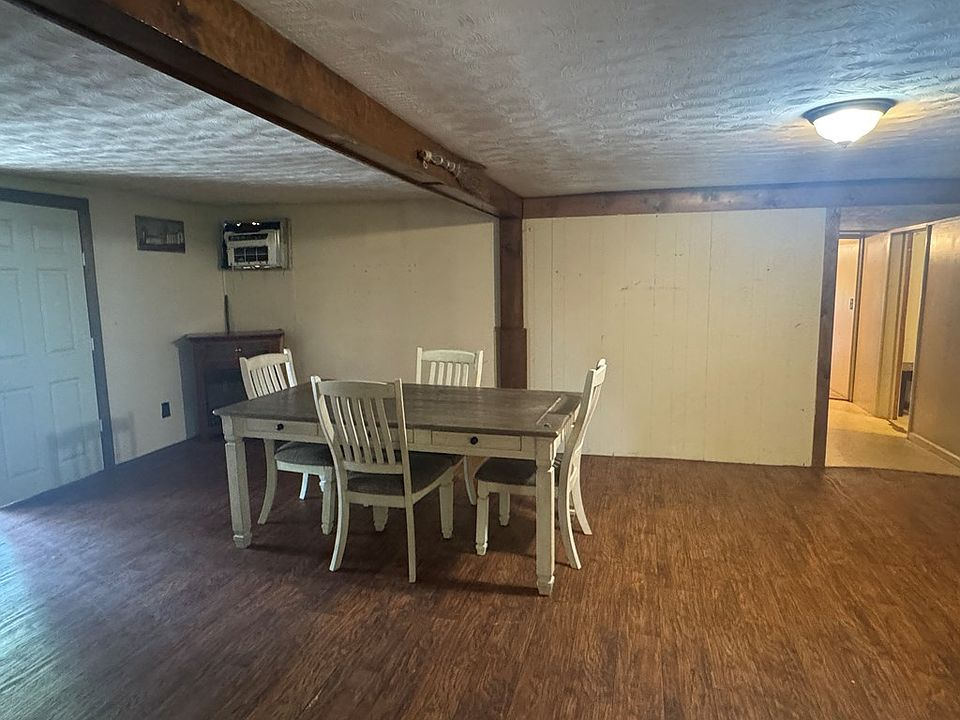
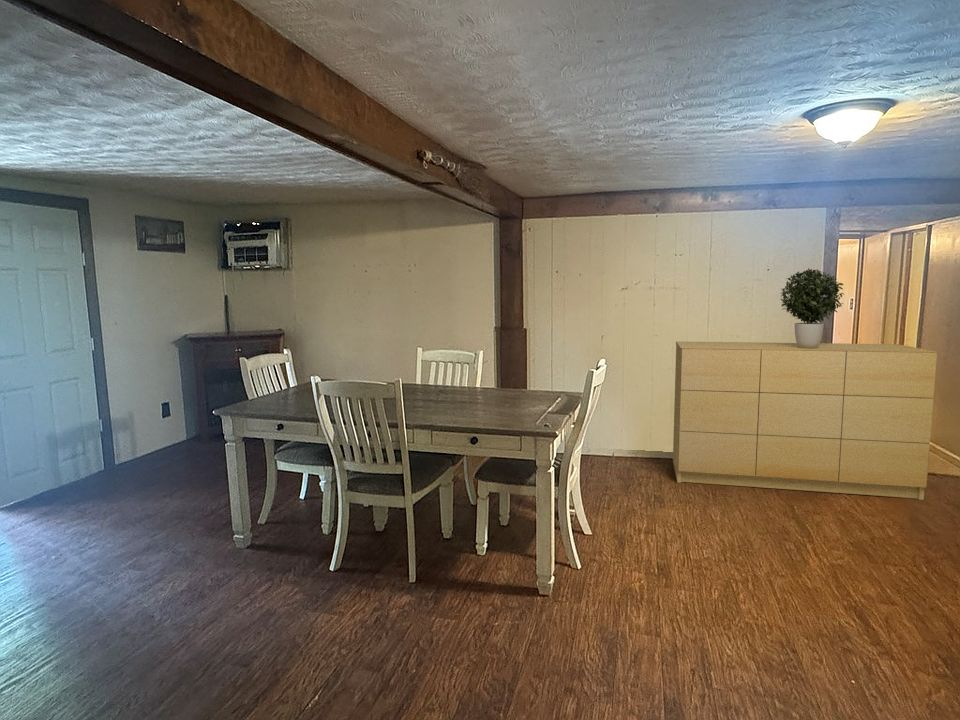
+ potted plant (810, 308)
+ dresser (788, 413)
